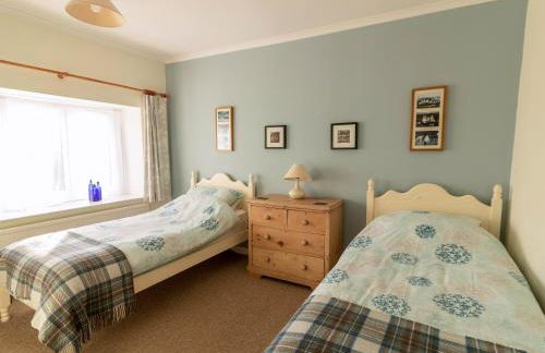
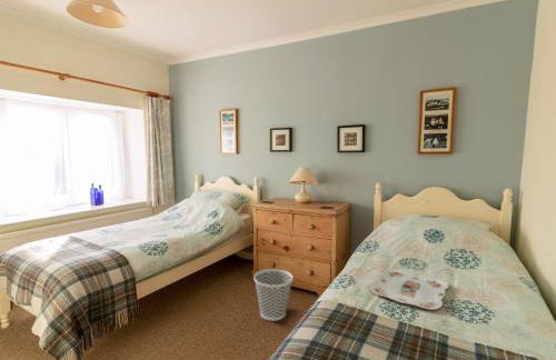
+ wastebasket (272, 294)
+ serving tray (409, 287)
